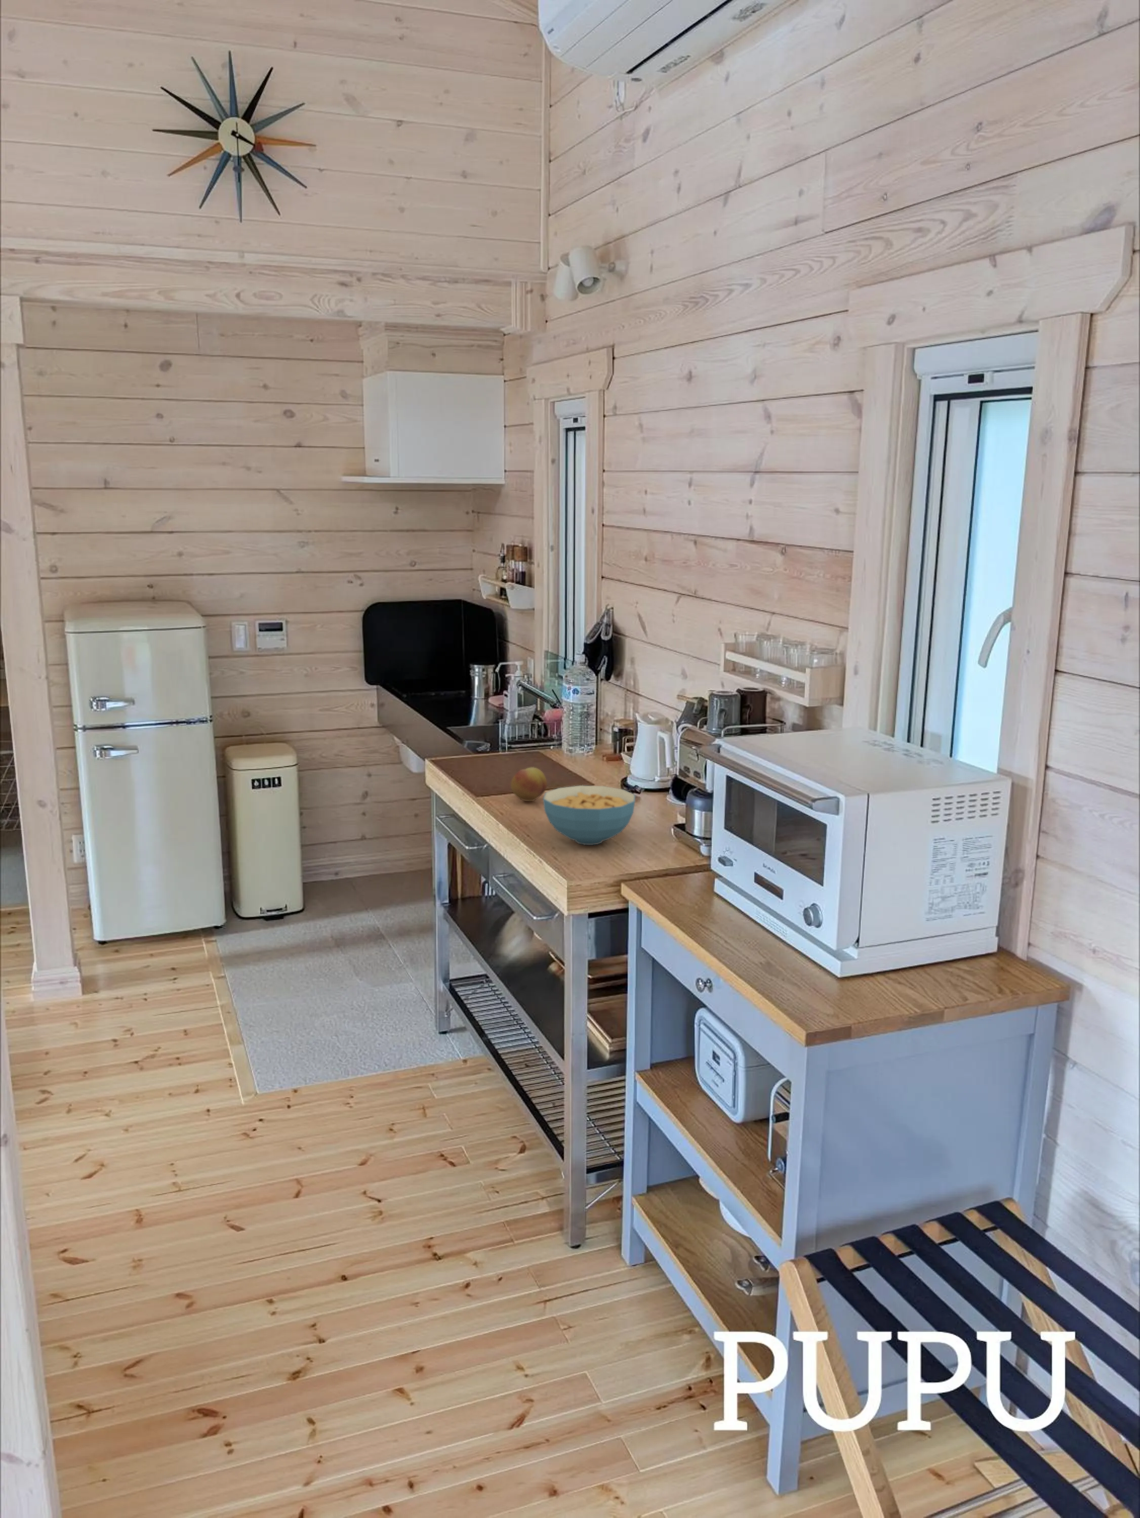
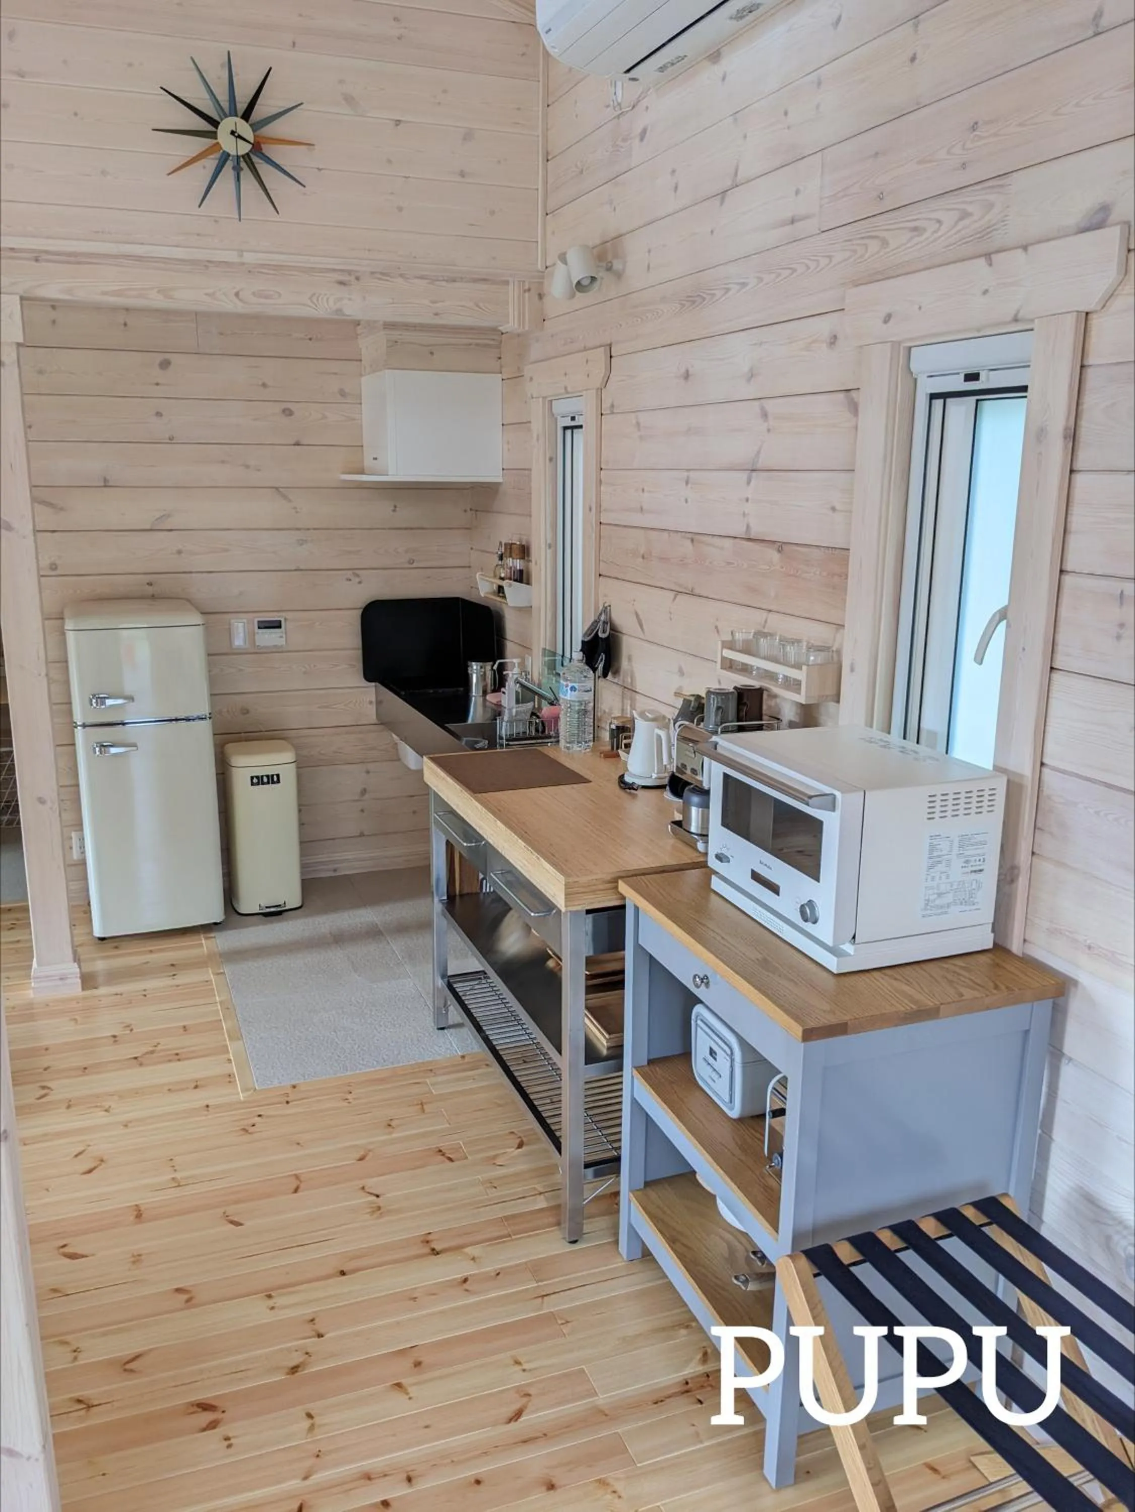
- fruit (528, 784)
- cereal bowl (589, 819)
